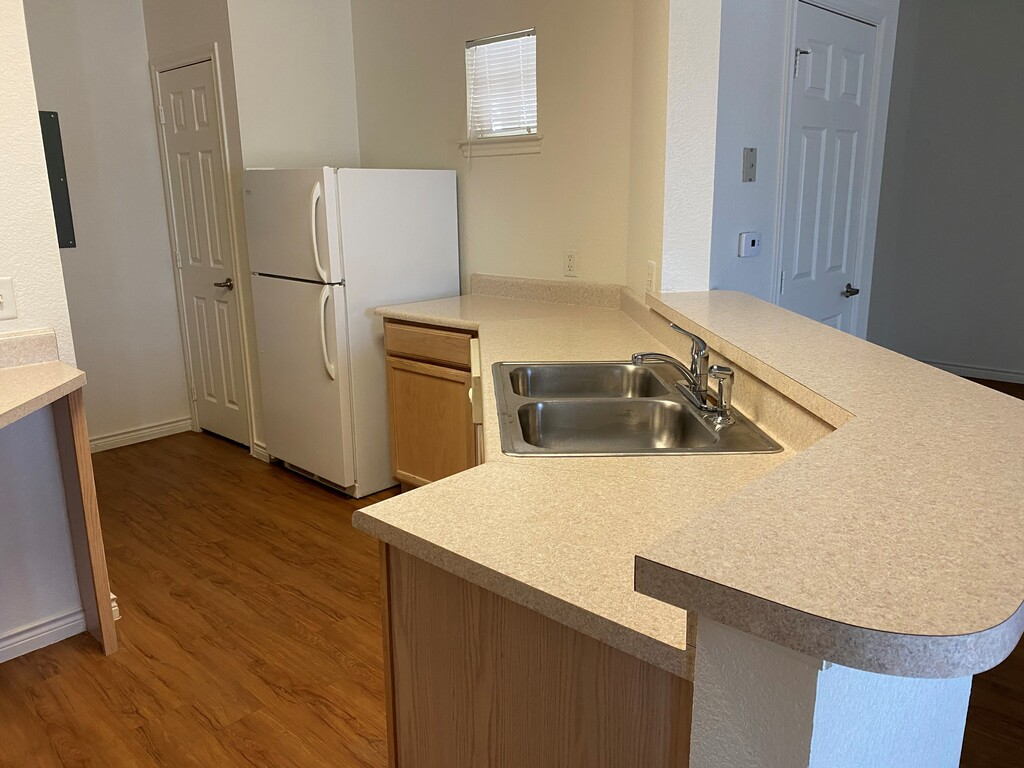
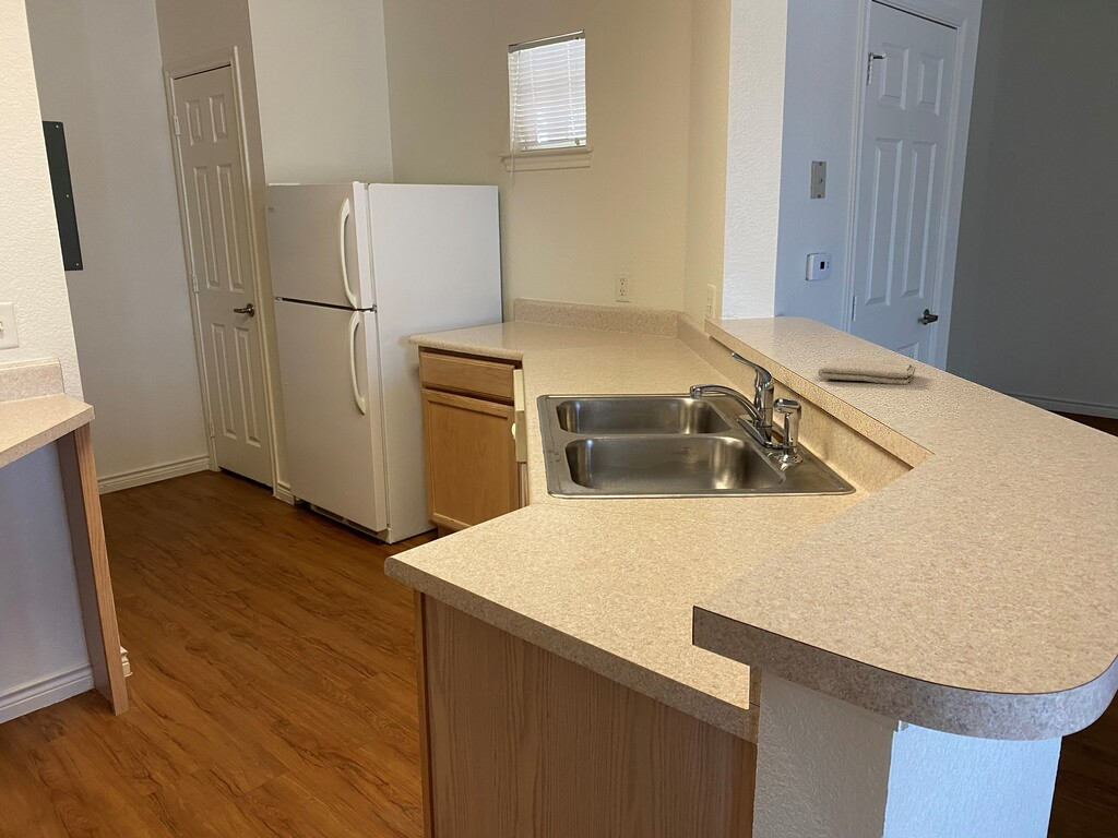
+ washcloth (867, 369)
